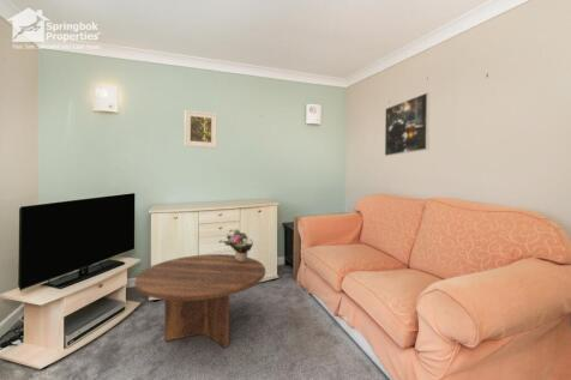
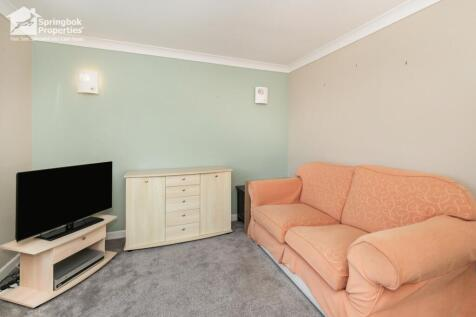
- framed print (404, 127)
- coffee table (204, 301)
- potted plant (239, 245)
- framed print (200, 129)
